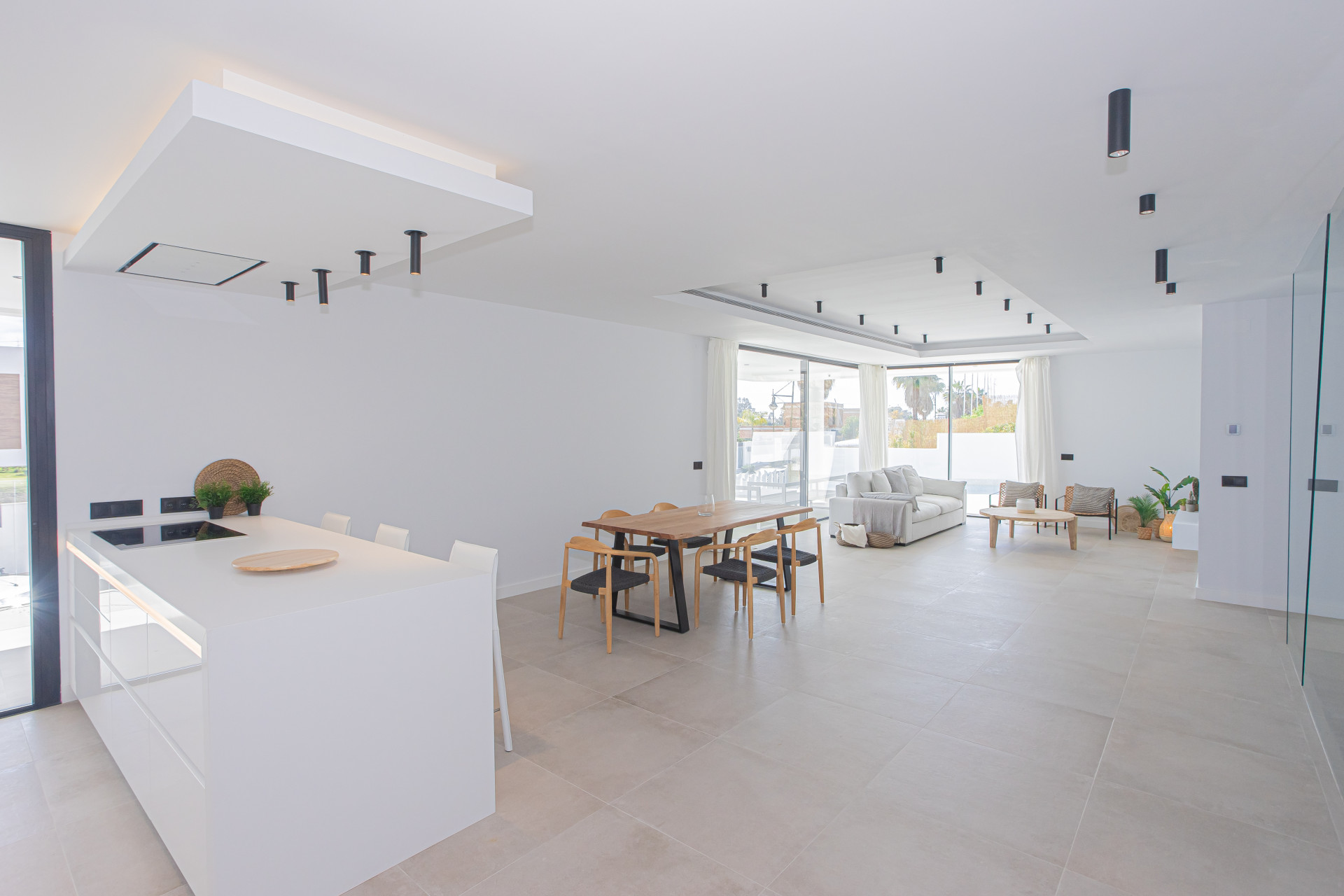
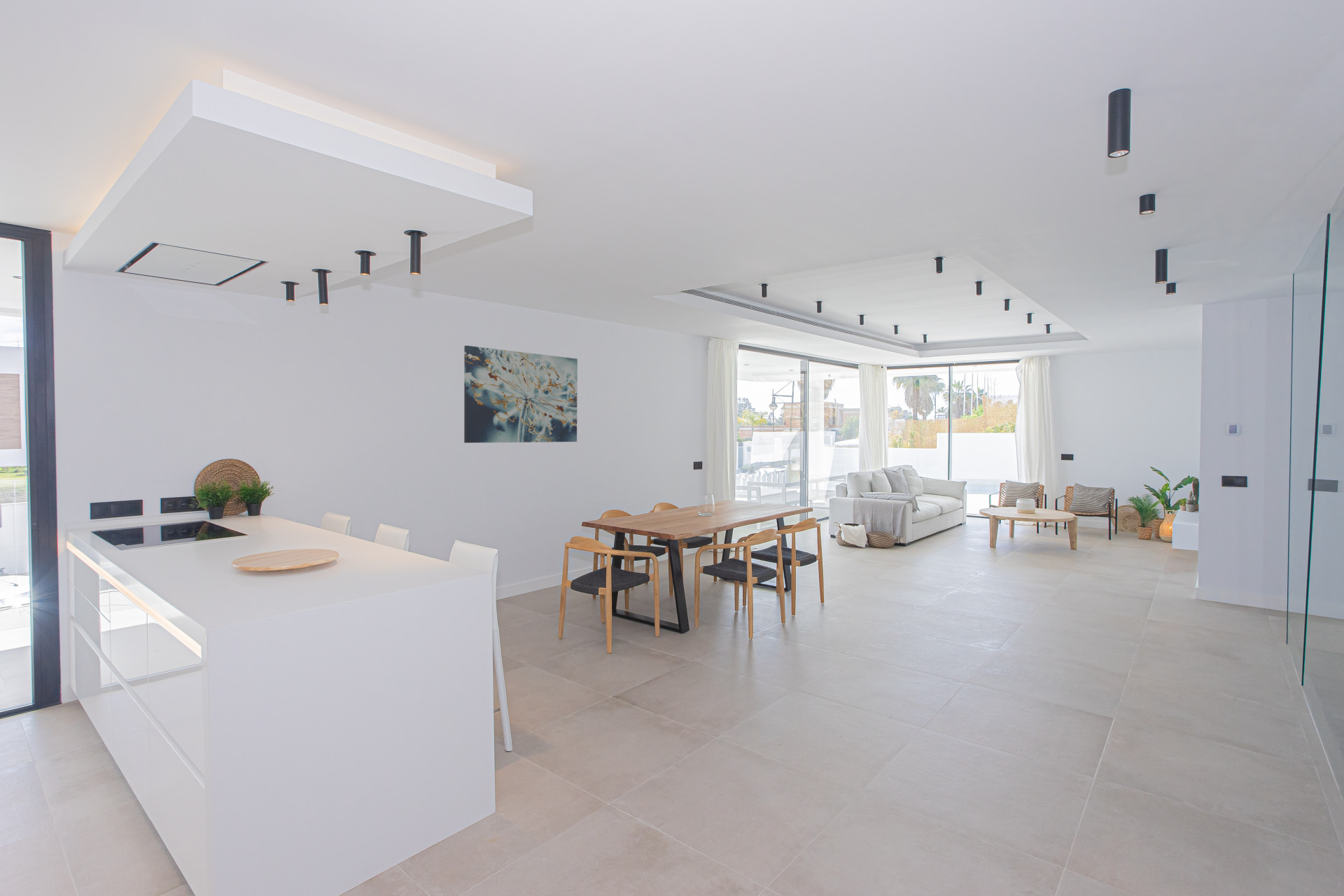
+ wall art (525, 398)
